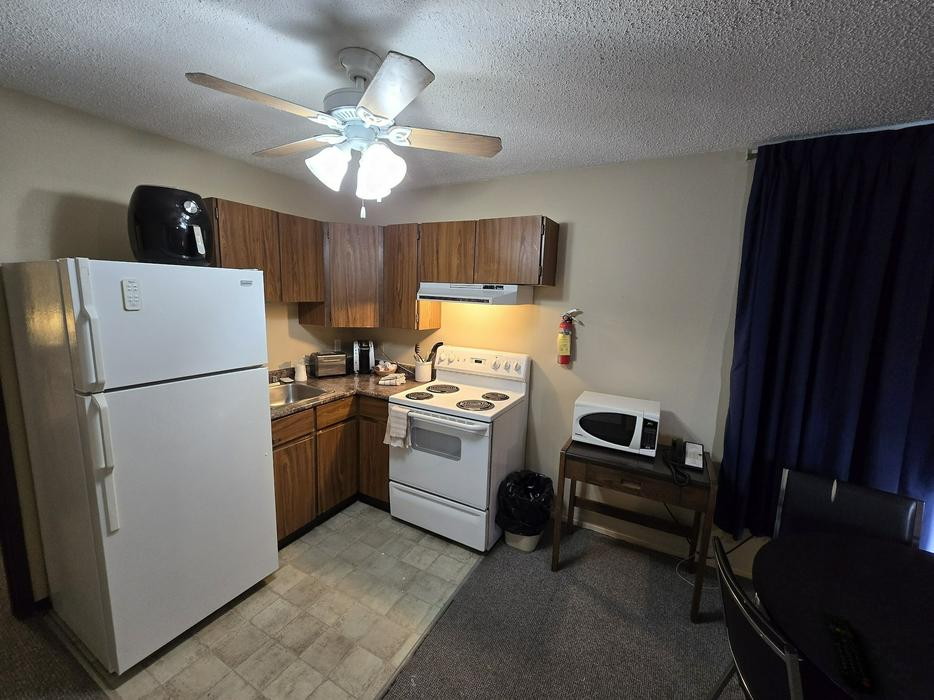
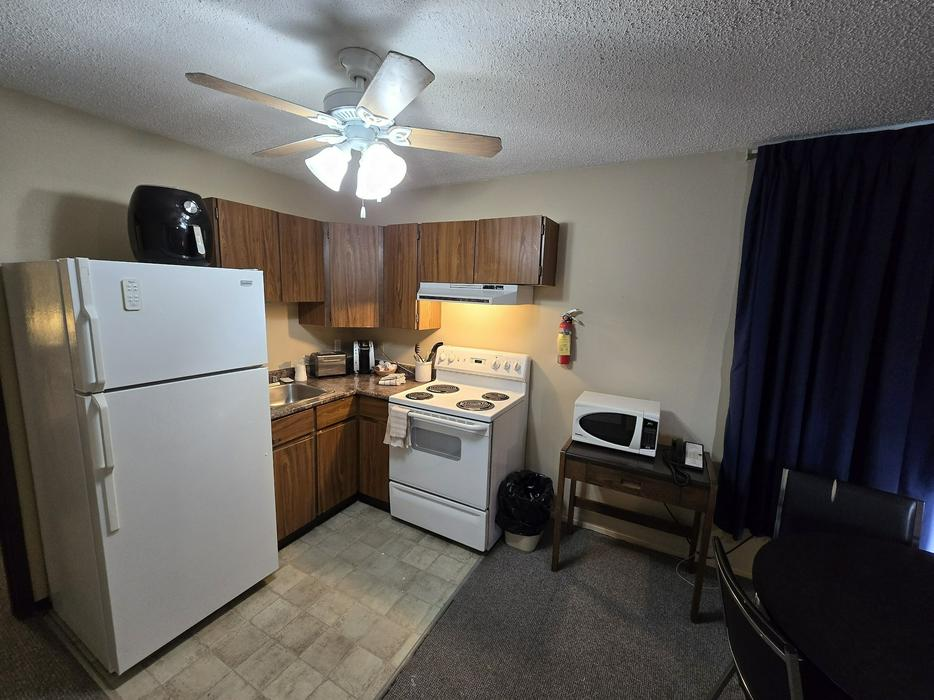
- remote control (845, 649)
